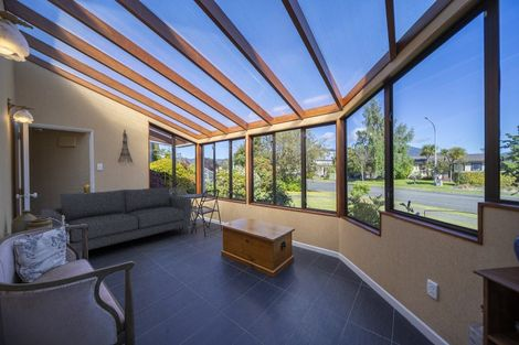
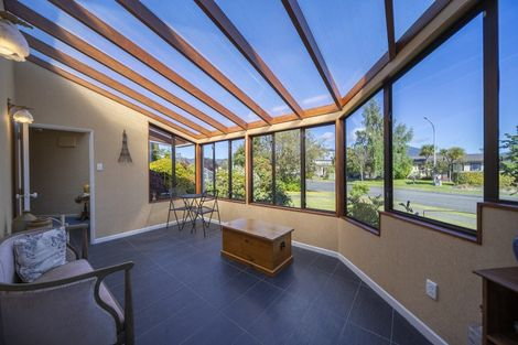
- sofa (128, 216)
